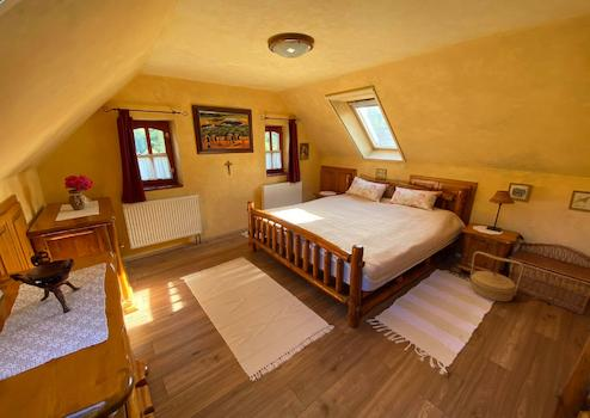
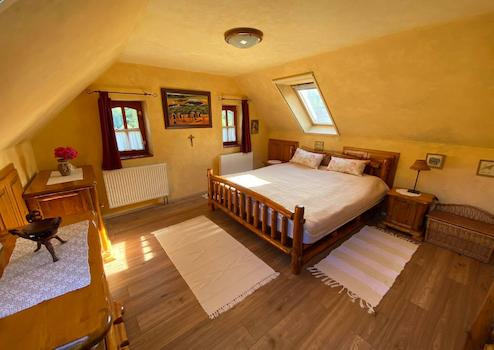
- woven basket (493, 273)
